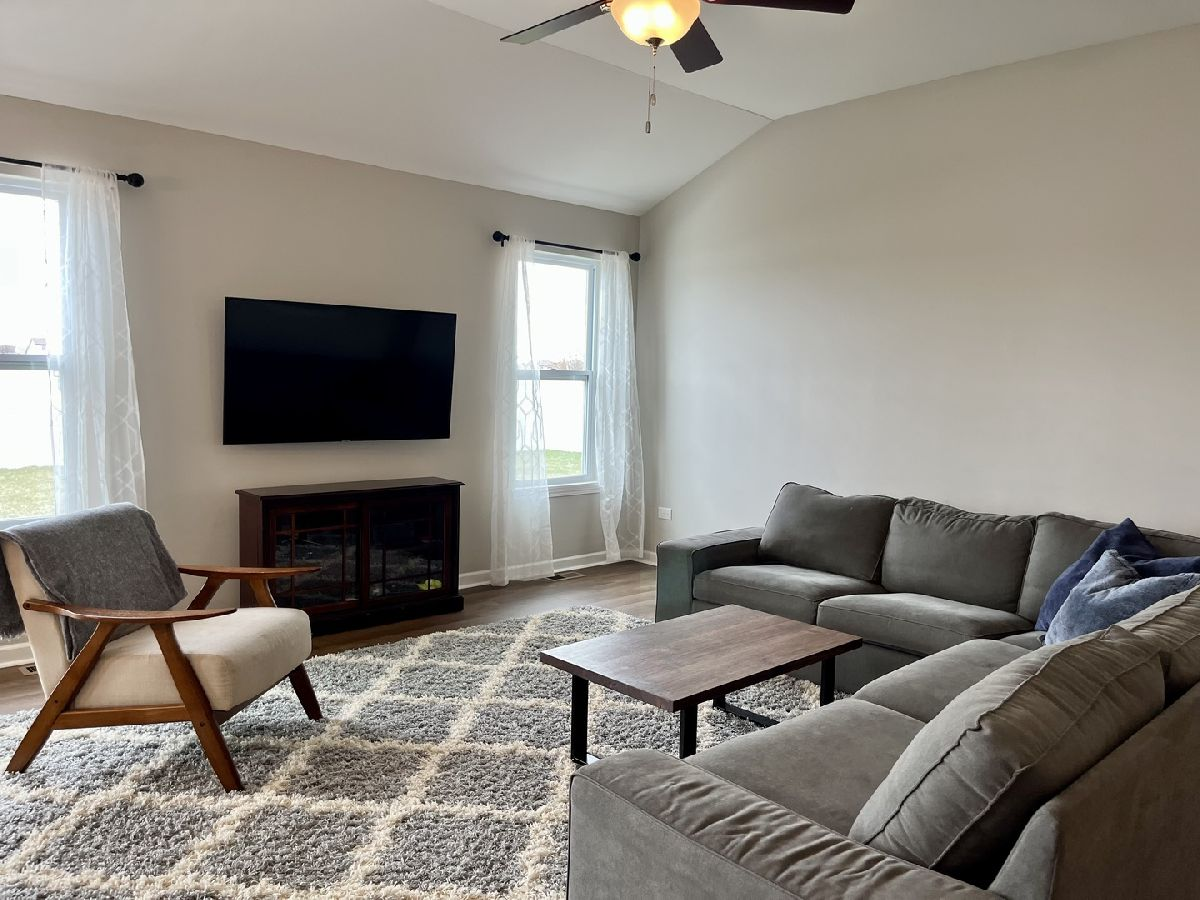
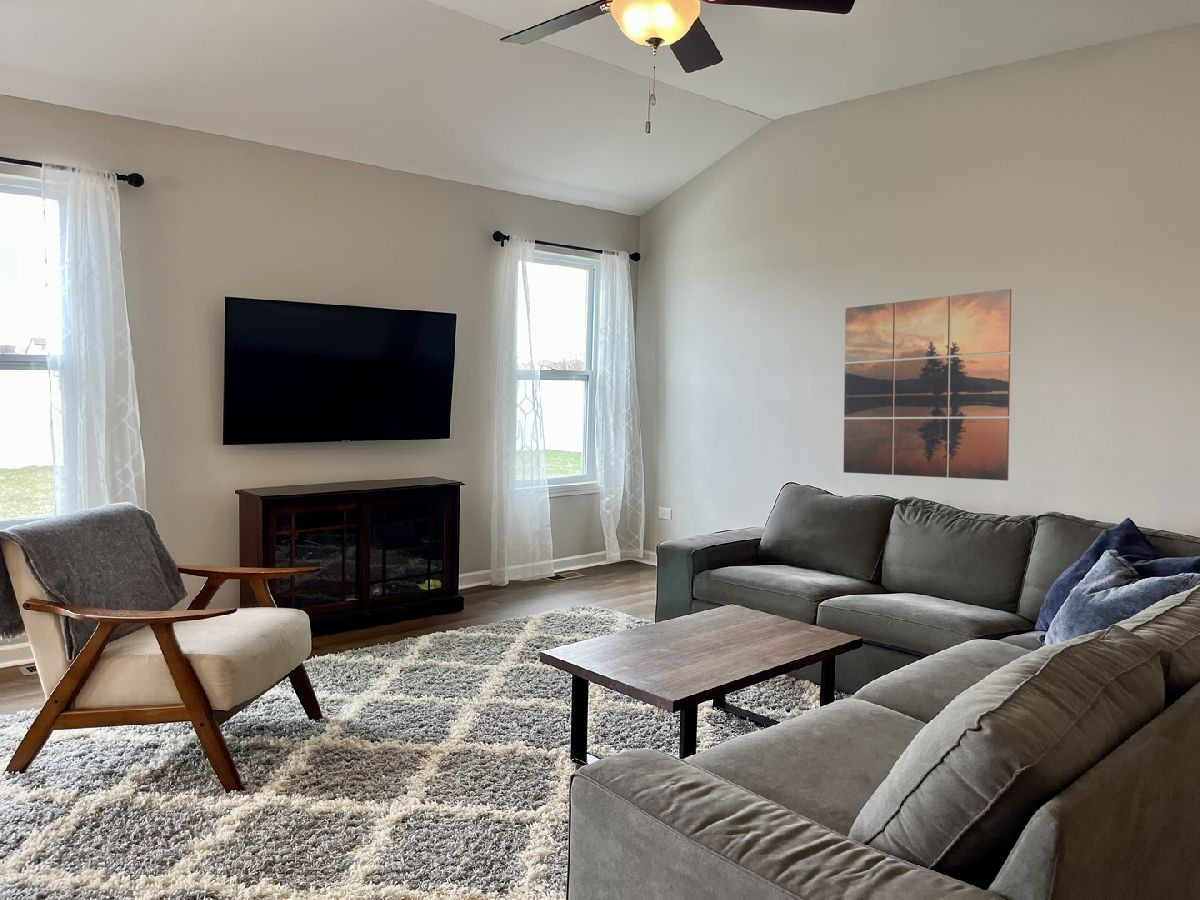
+ wall art (920, 387)
